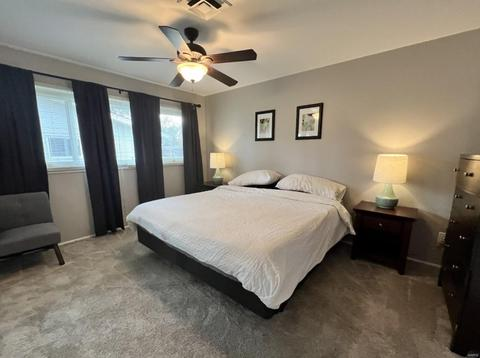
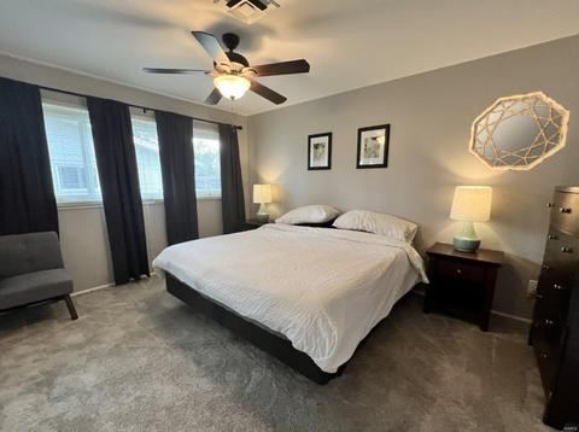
+ home mirror (514, 133)
